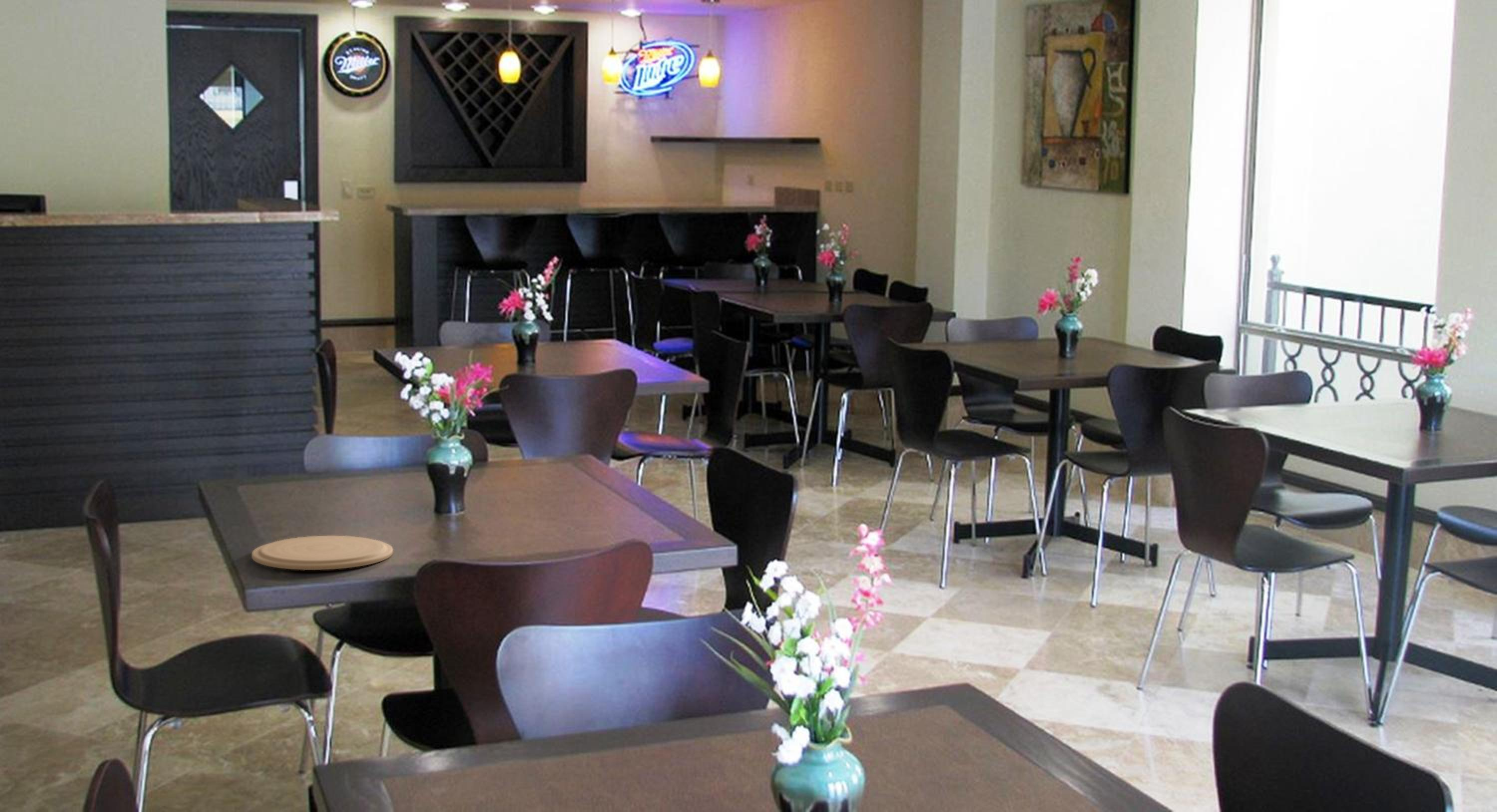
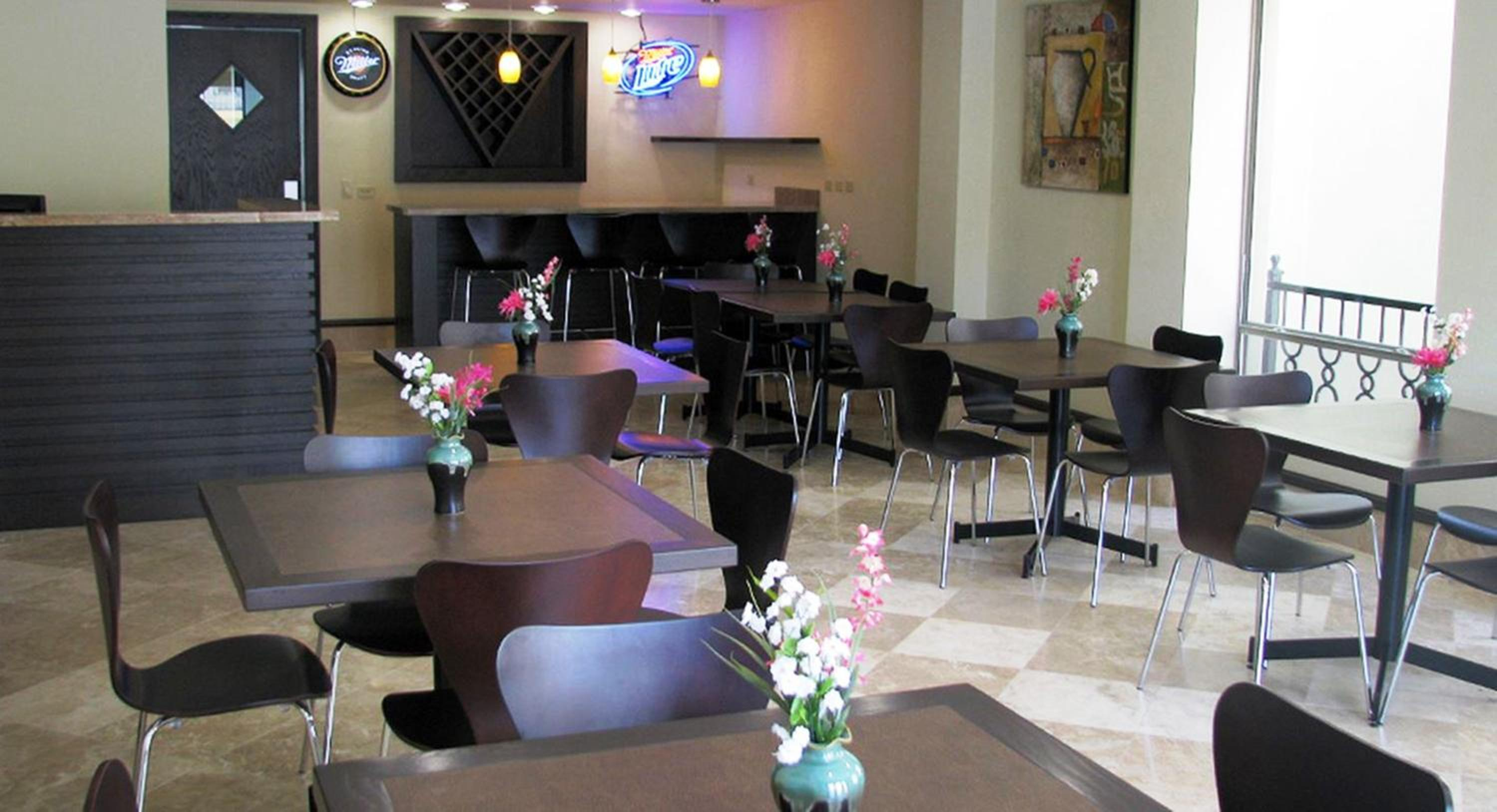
- plate (323, 551)
